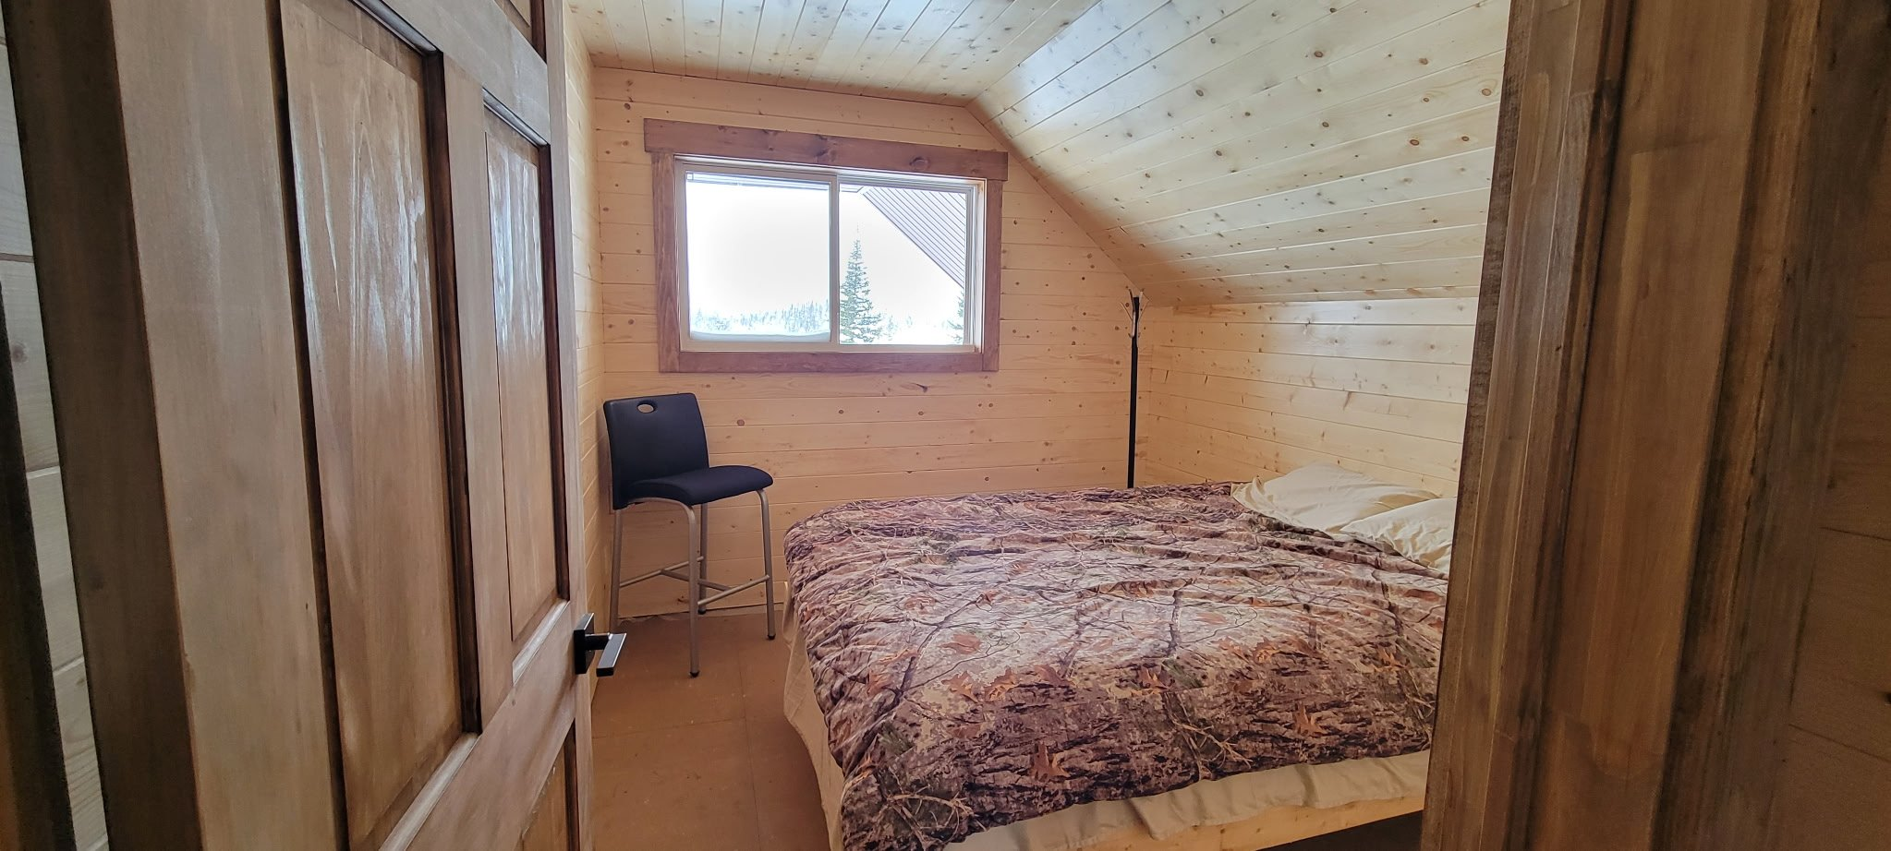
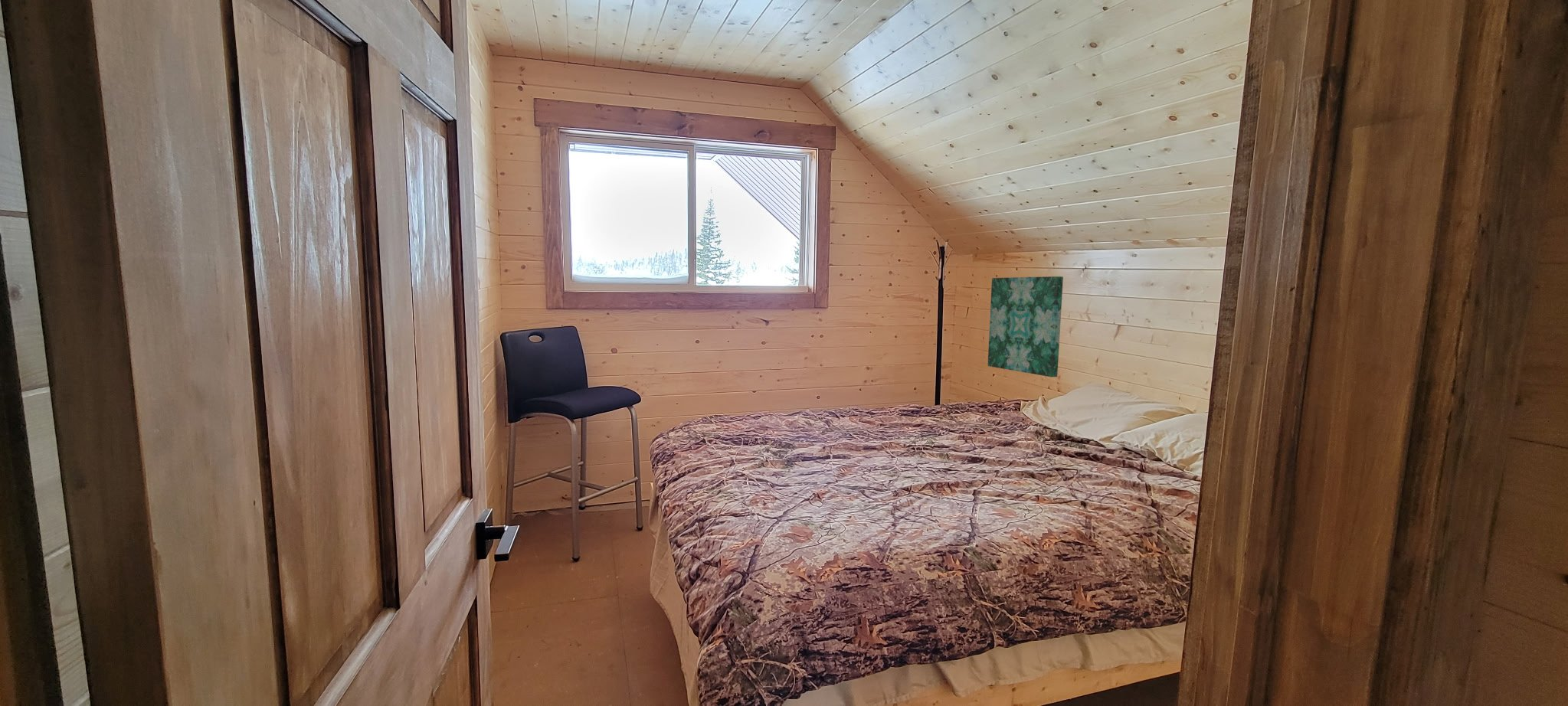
+ wall art (1023, 324)
